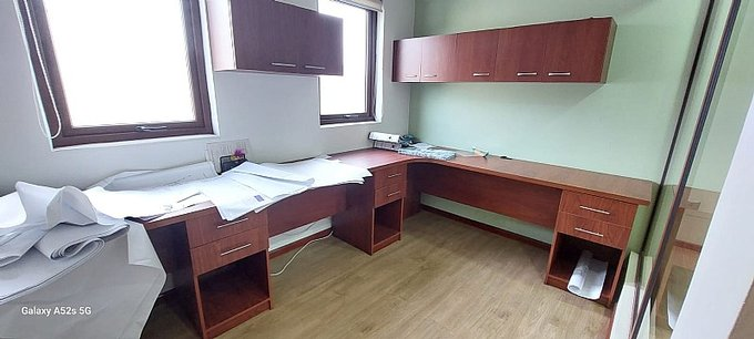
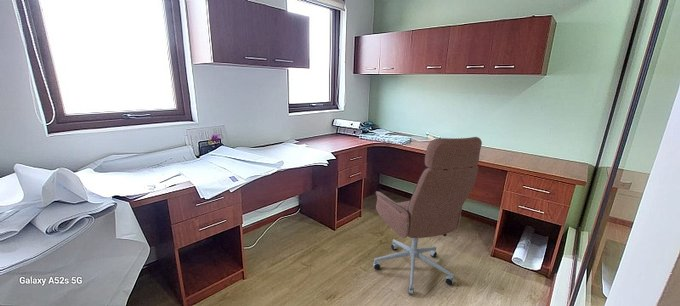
+ office chair (421, 205)
